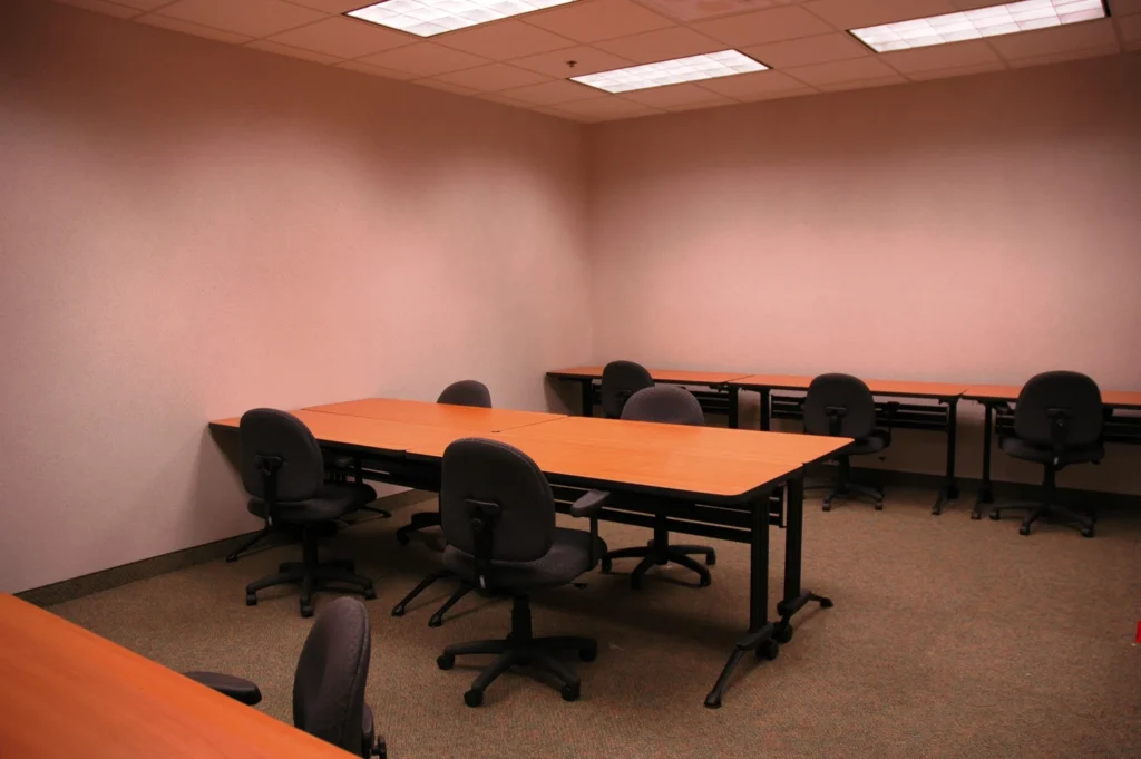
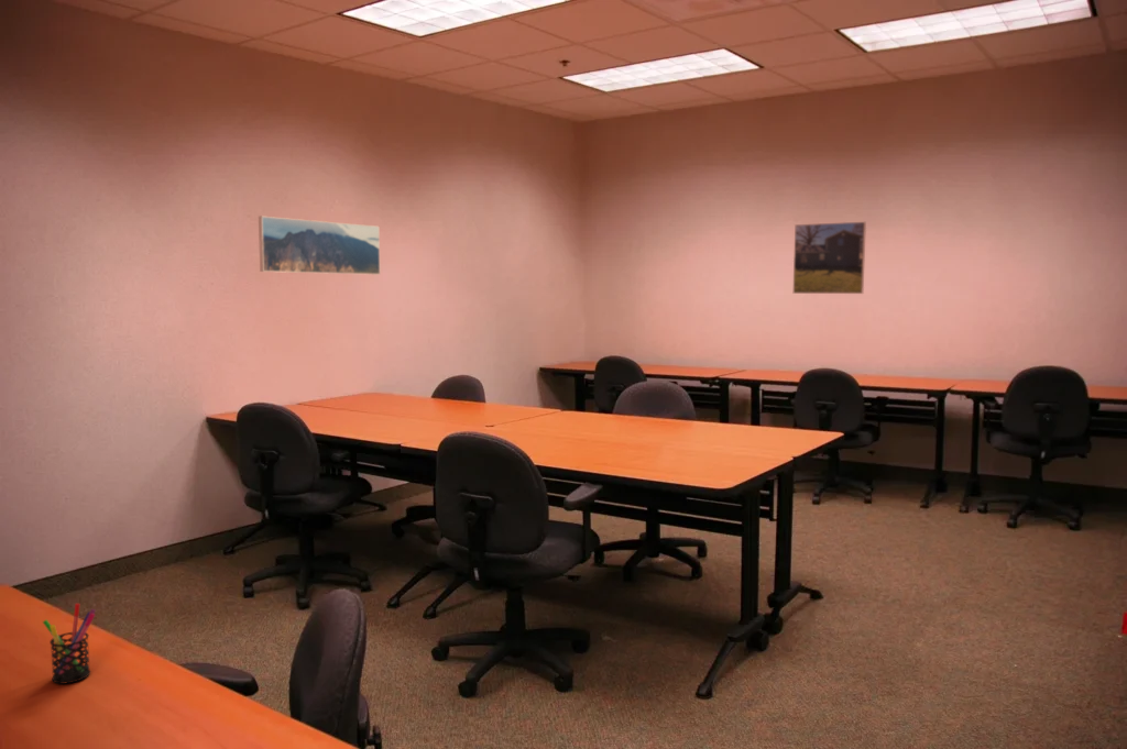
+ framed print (322, 247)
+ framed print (828, 258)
+ pen holder (66, 641)
